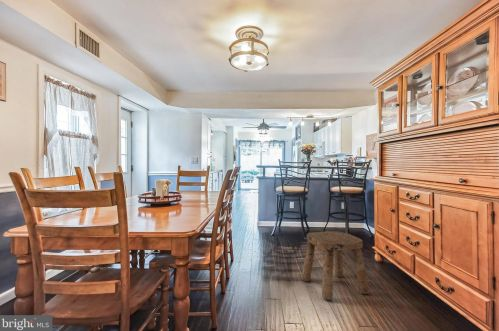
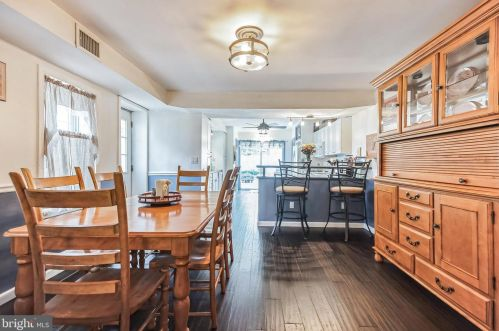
- stool (334, 261)
